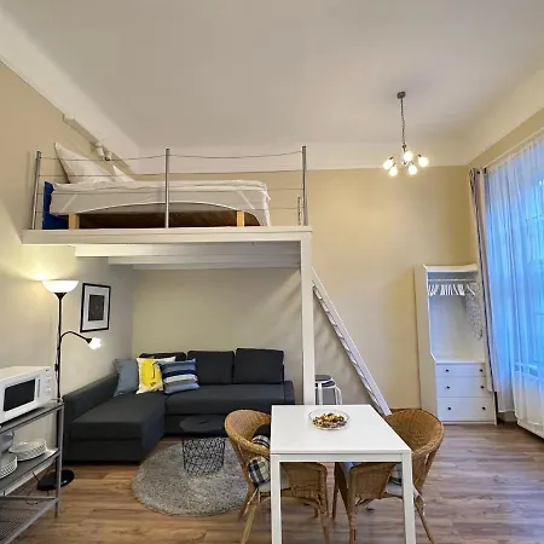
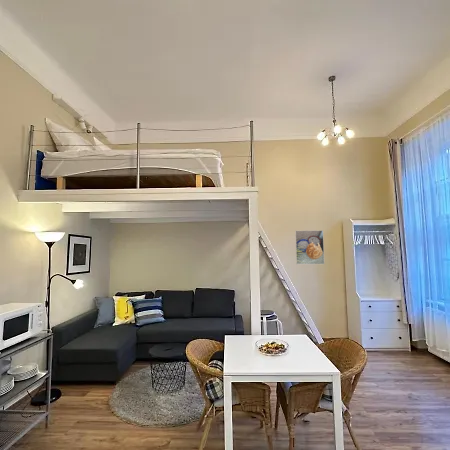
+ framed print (309, 247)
